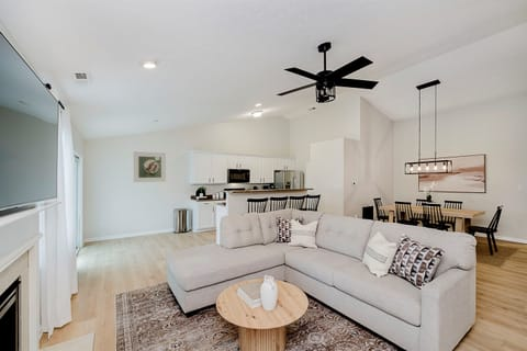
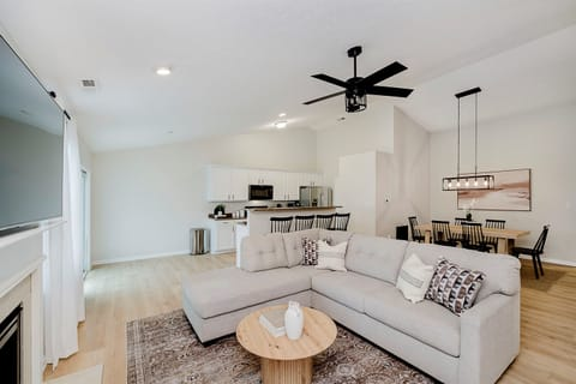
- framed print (149, 167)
